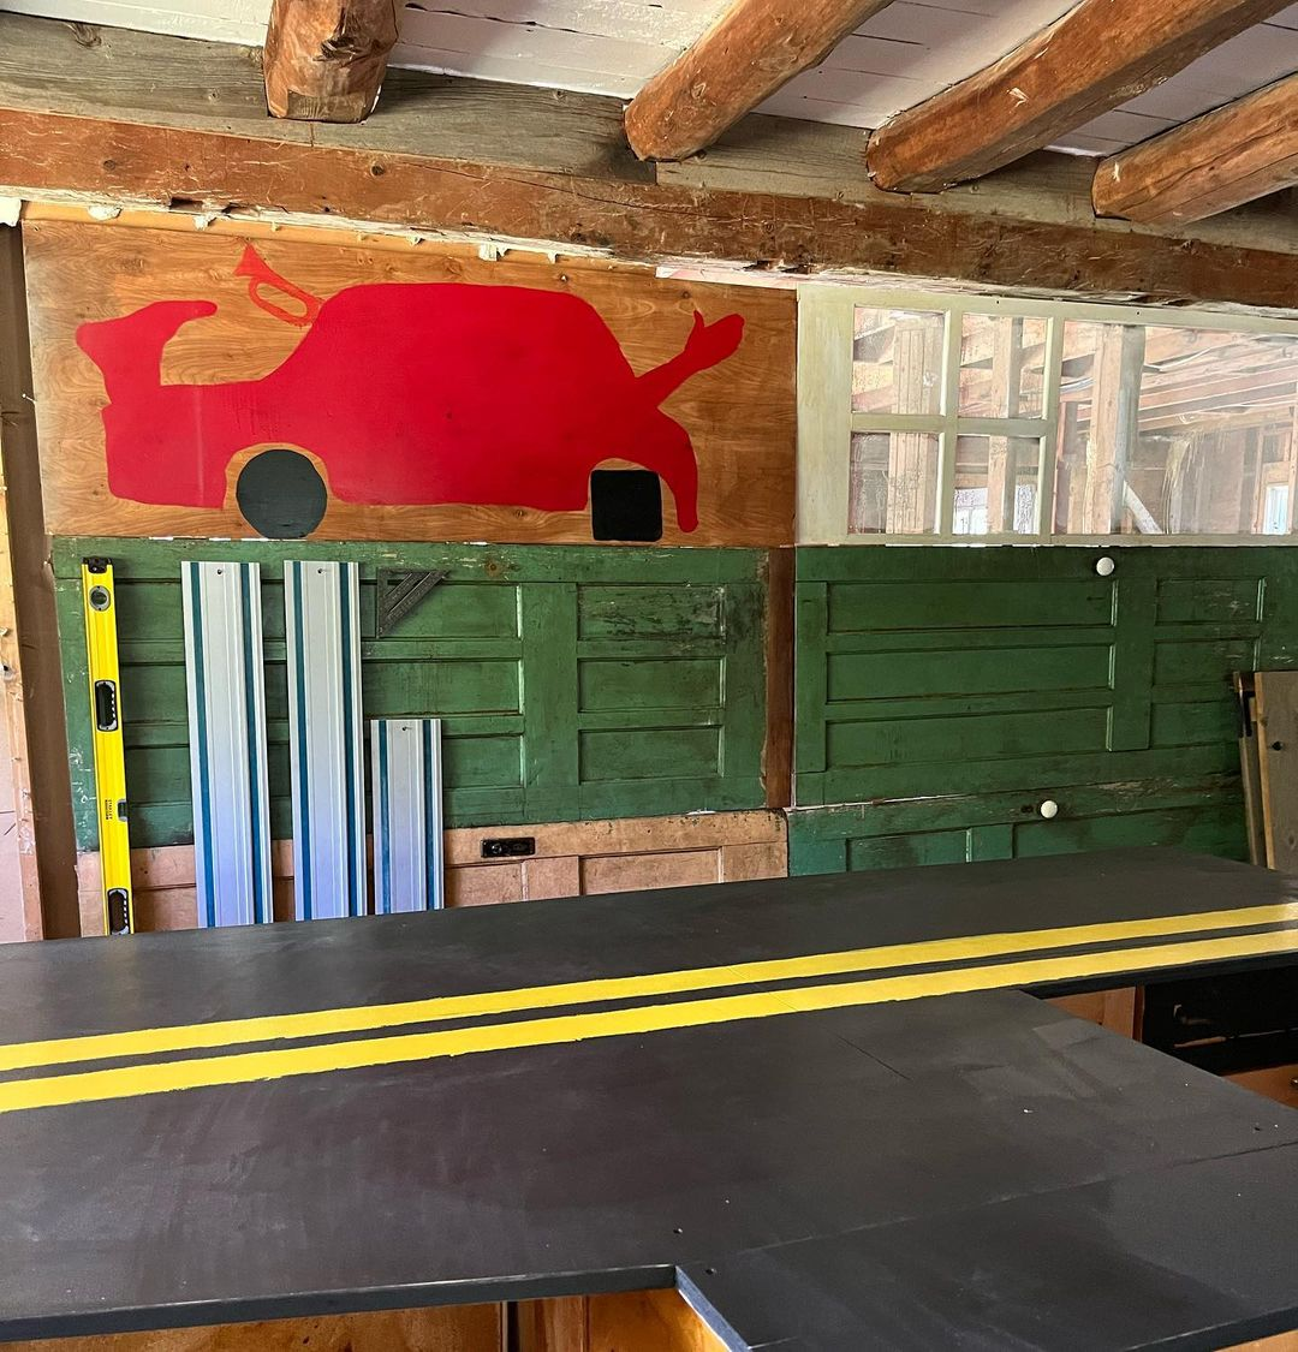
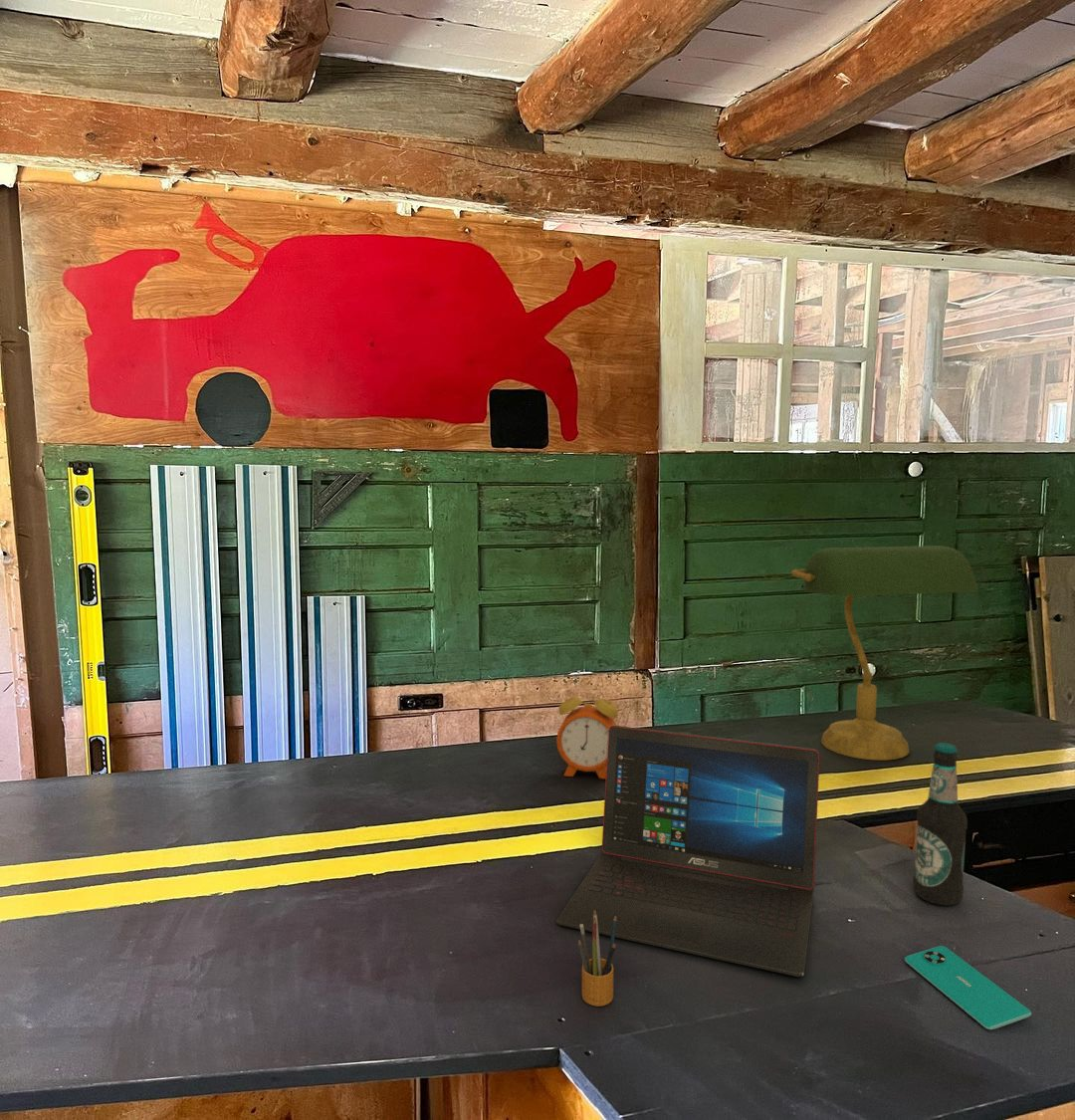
+ smartphone (964, 984)
+ pencil box (599, 960)
+ desk lamp (864, 654)
+ laptop (692, 835)
+ bottle (942, 821)
+ alarm clock (587, 730)
